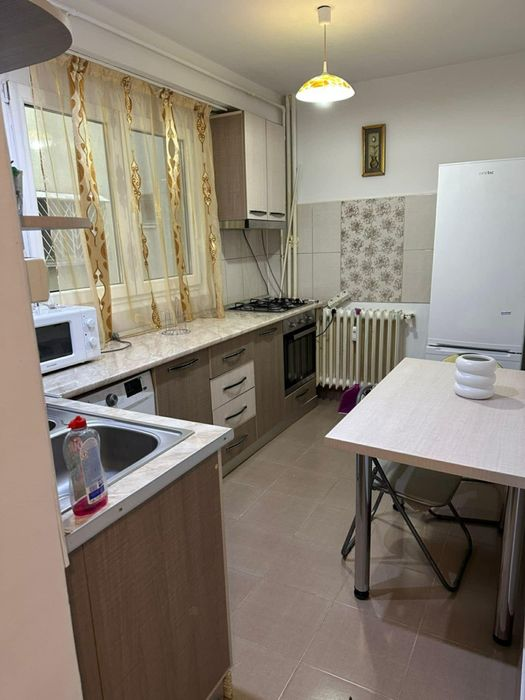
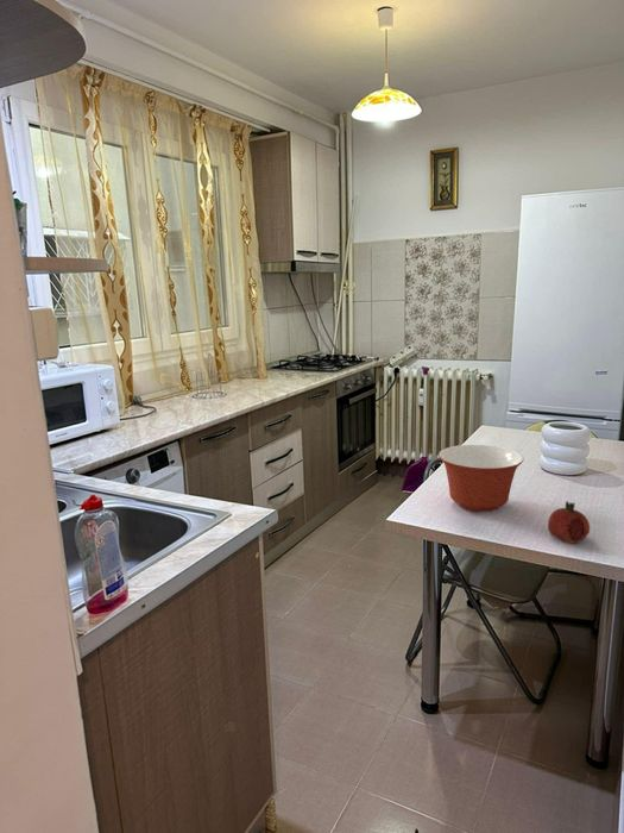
+ fruit (568, 519)
+ mixing bowl (479, 480)
